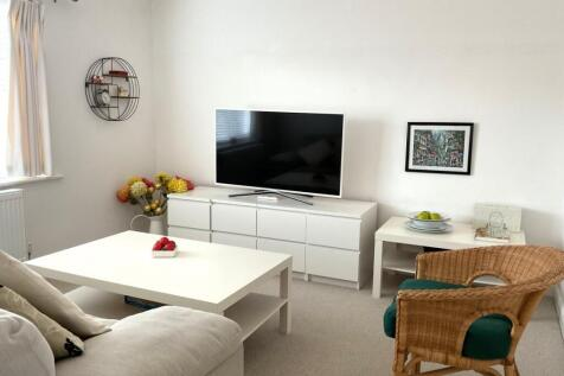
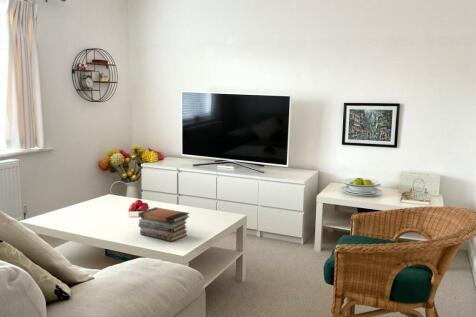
+ book stack (163, 223)
